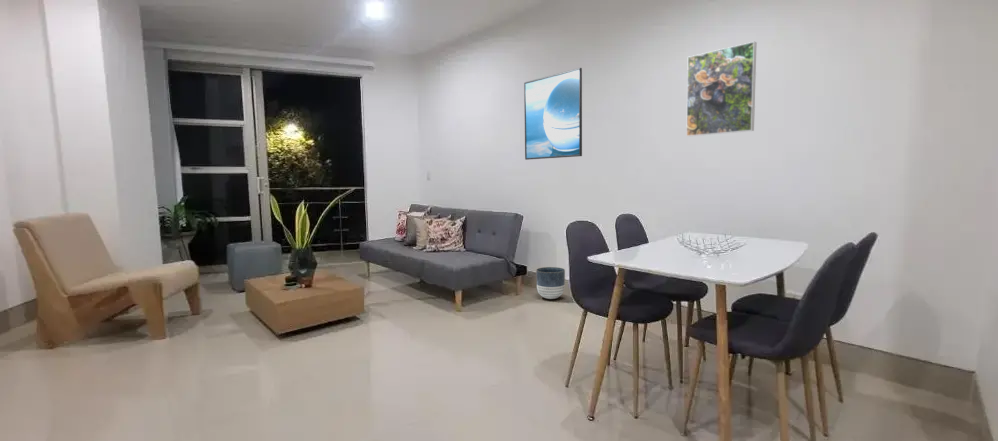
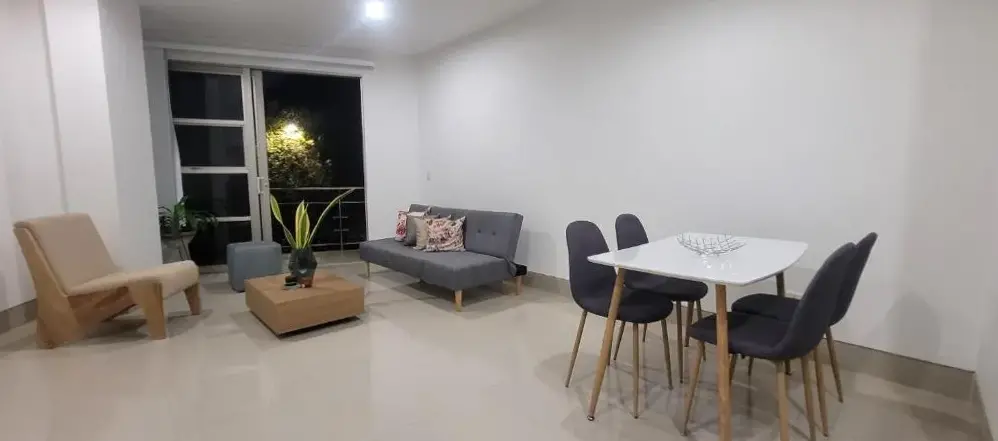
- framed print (551, 117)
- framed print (719, 92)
- planter (550, 283)
